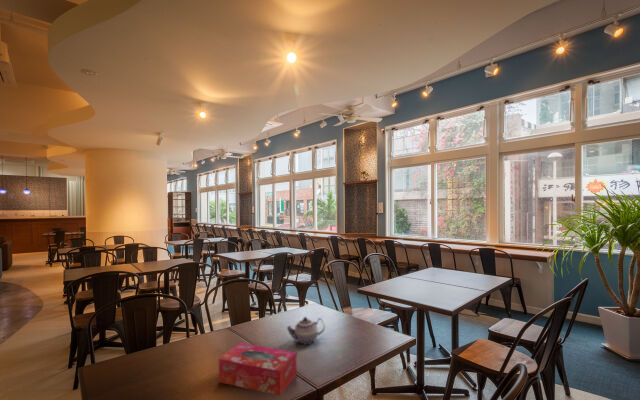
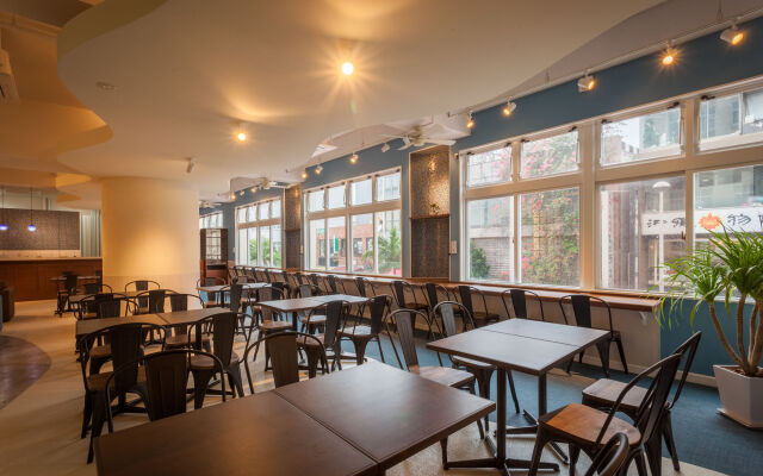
- teapot (306, 328)
- tissue box (258, 367)
